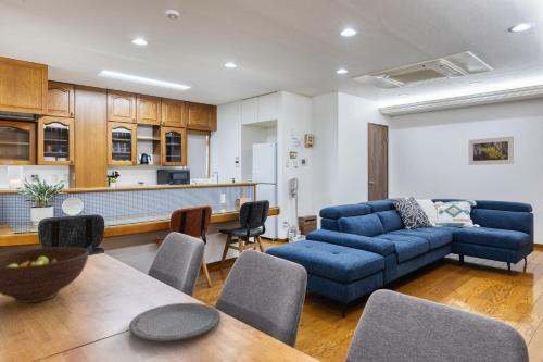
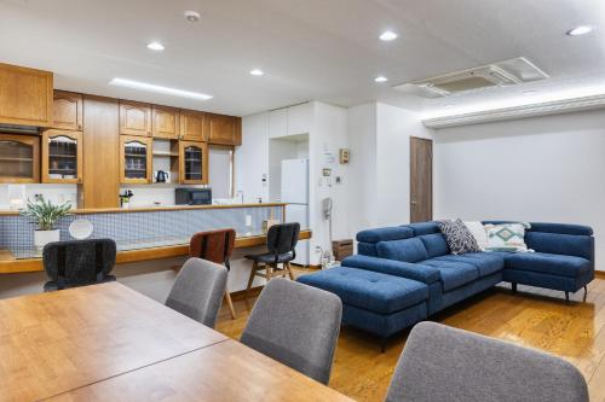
- fruit bowl (37, 276)
- plate (176, 321)
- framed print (490, 151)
